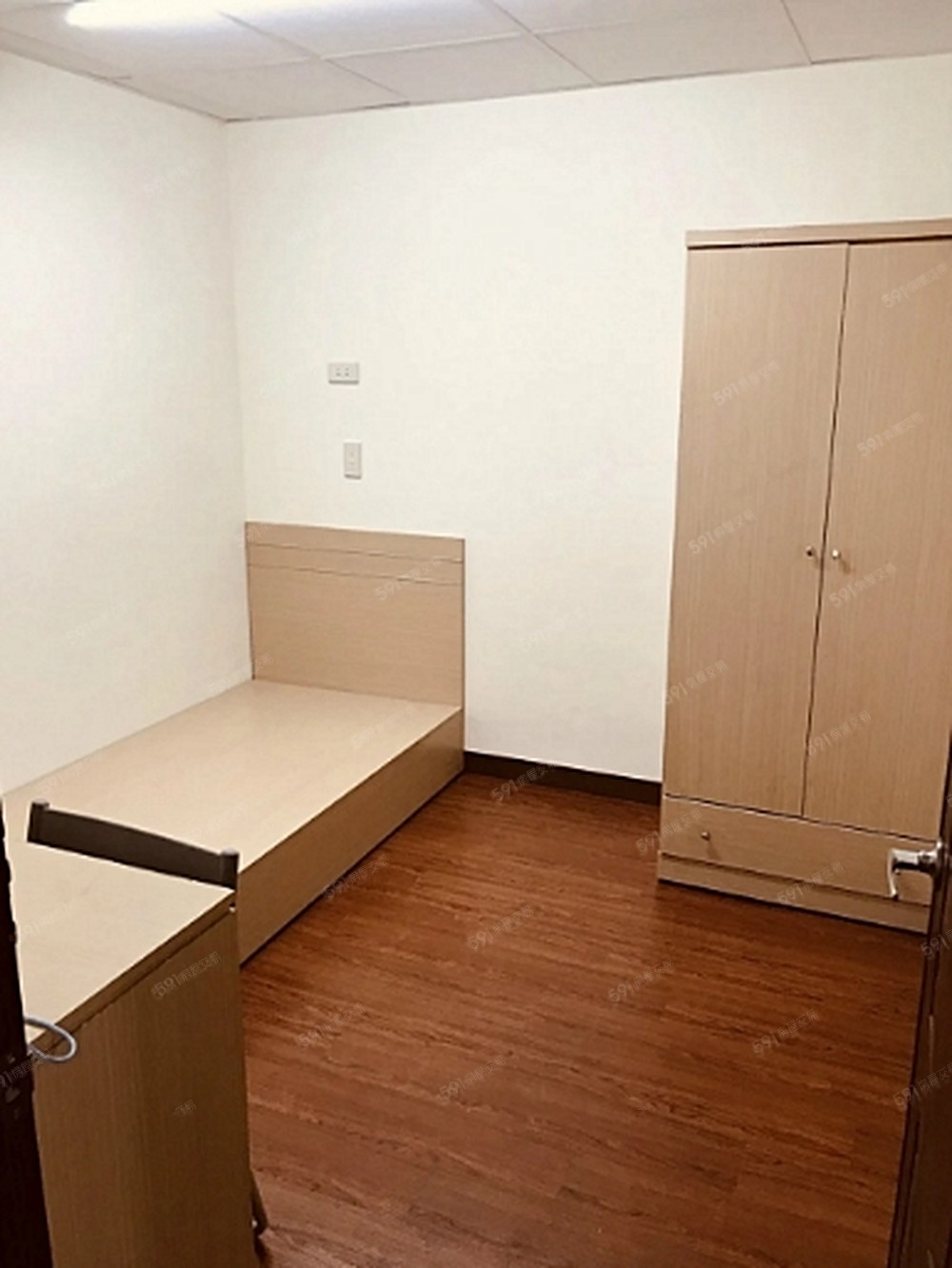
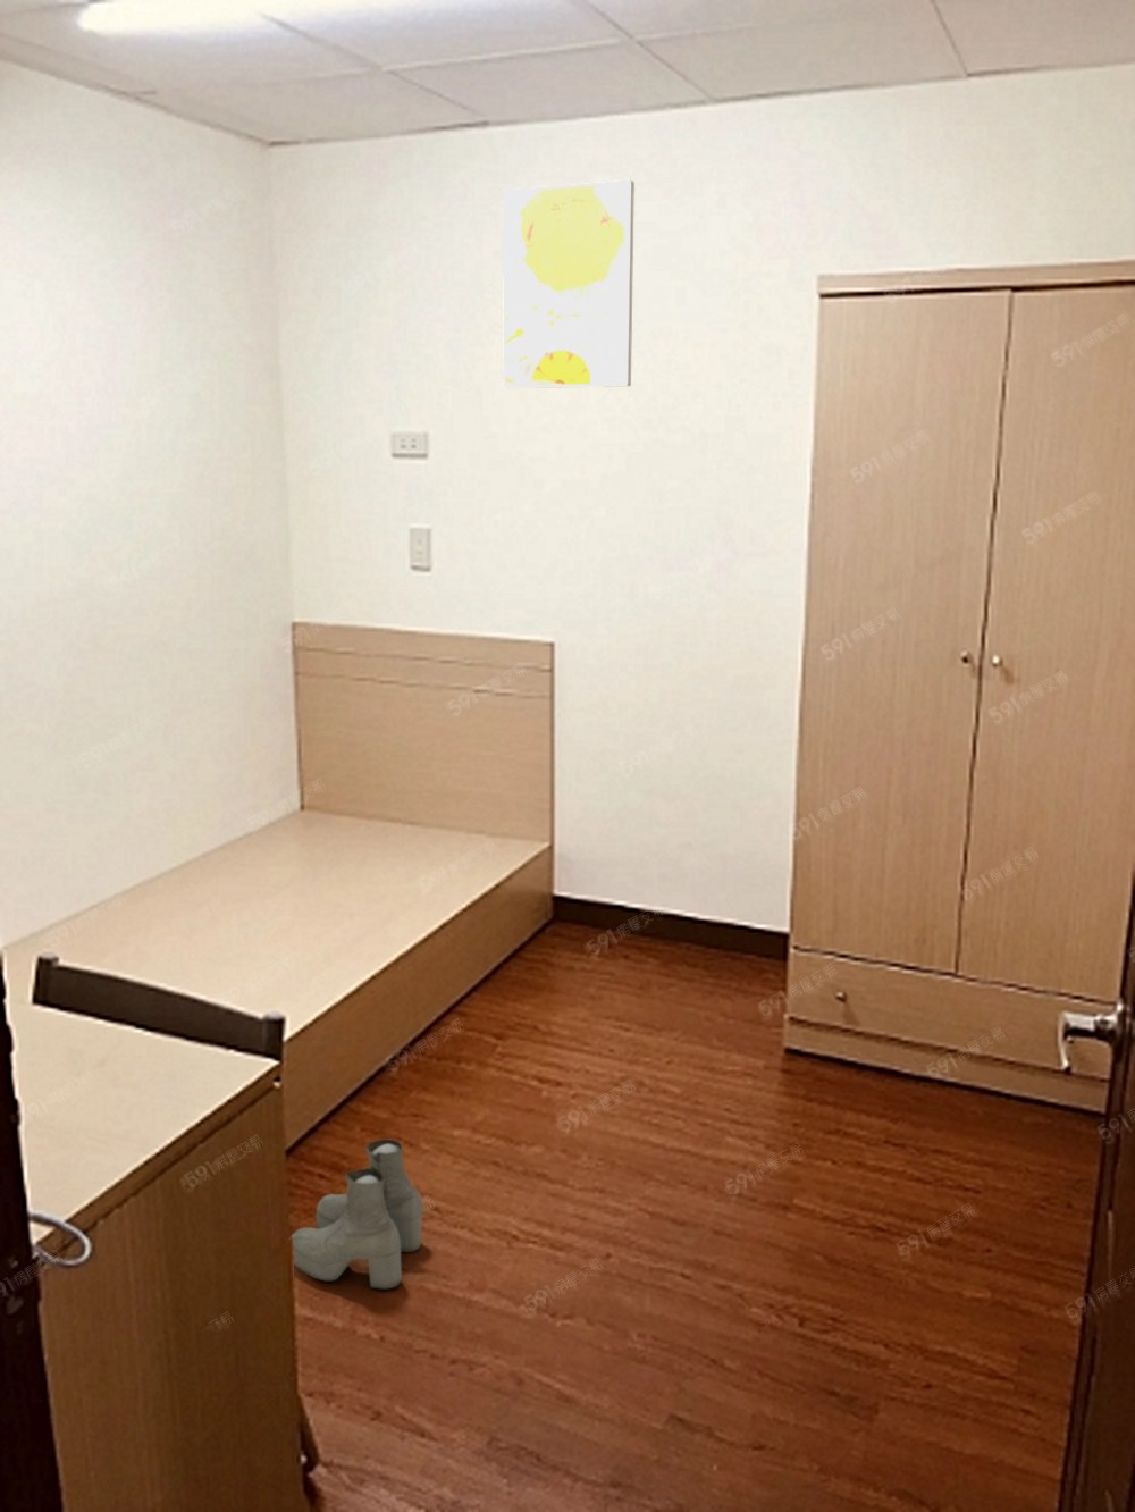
+ boots (356, 1204)
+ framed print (566, 287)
